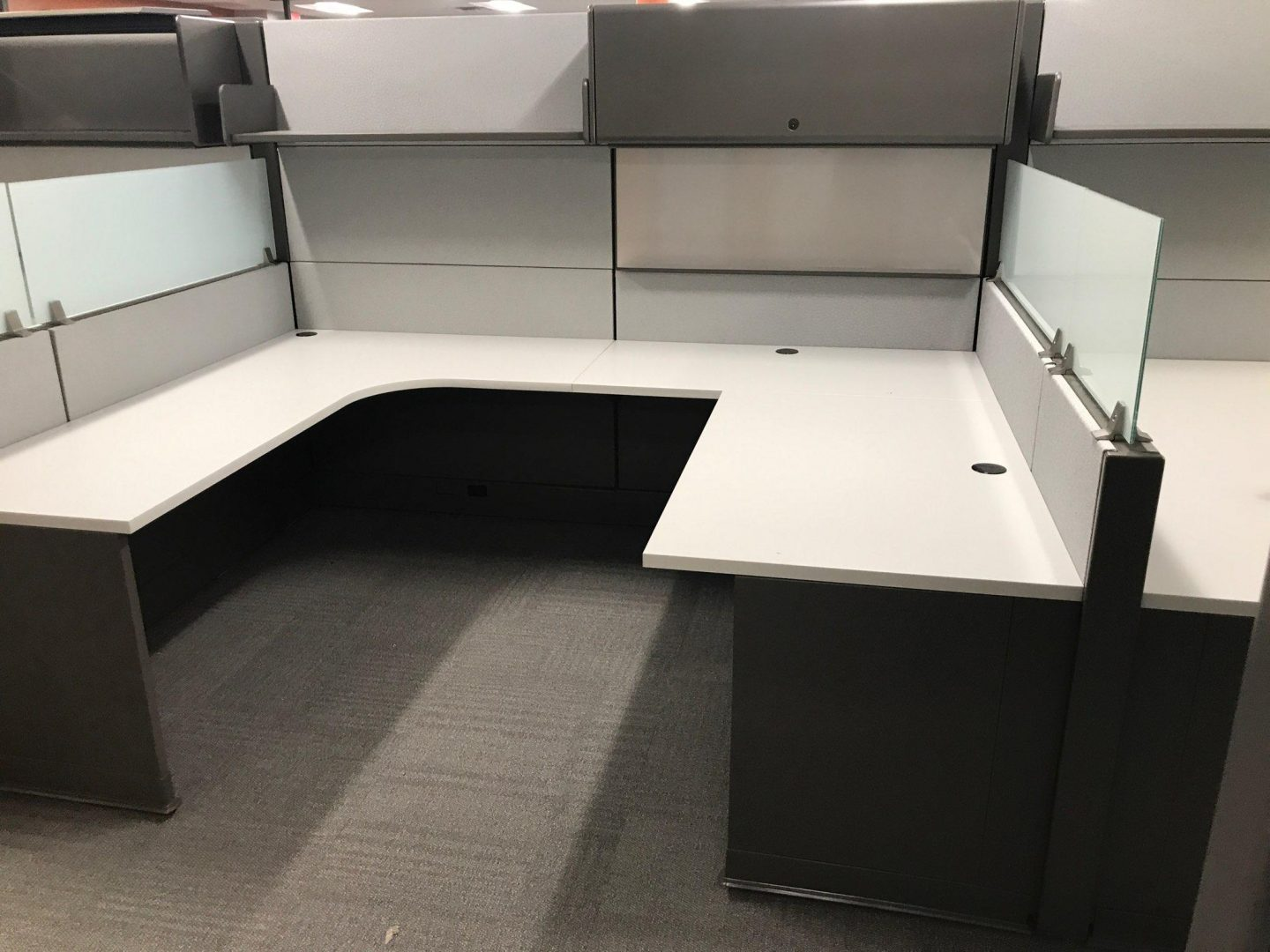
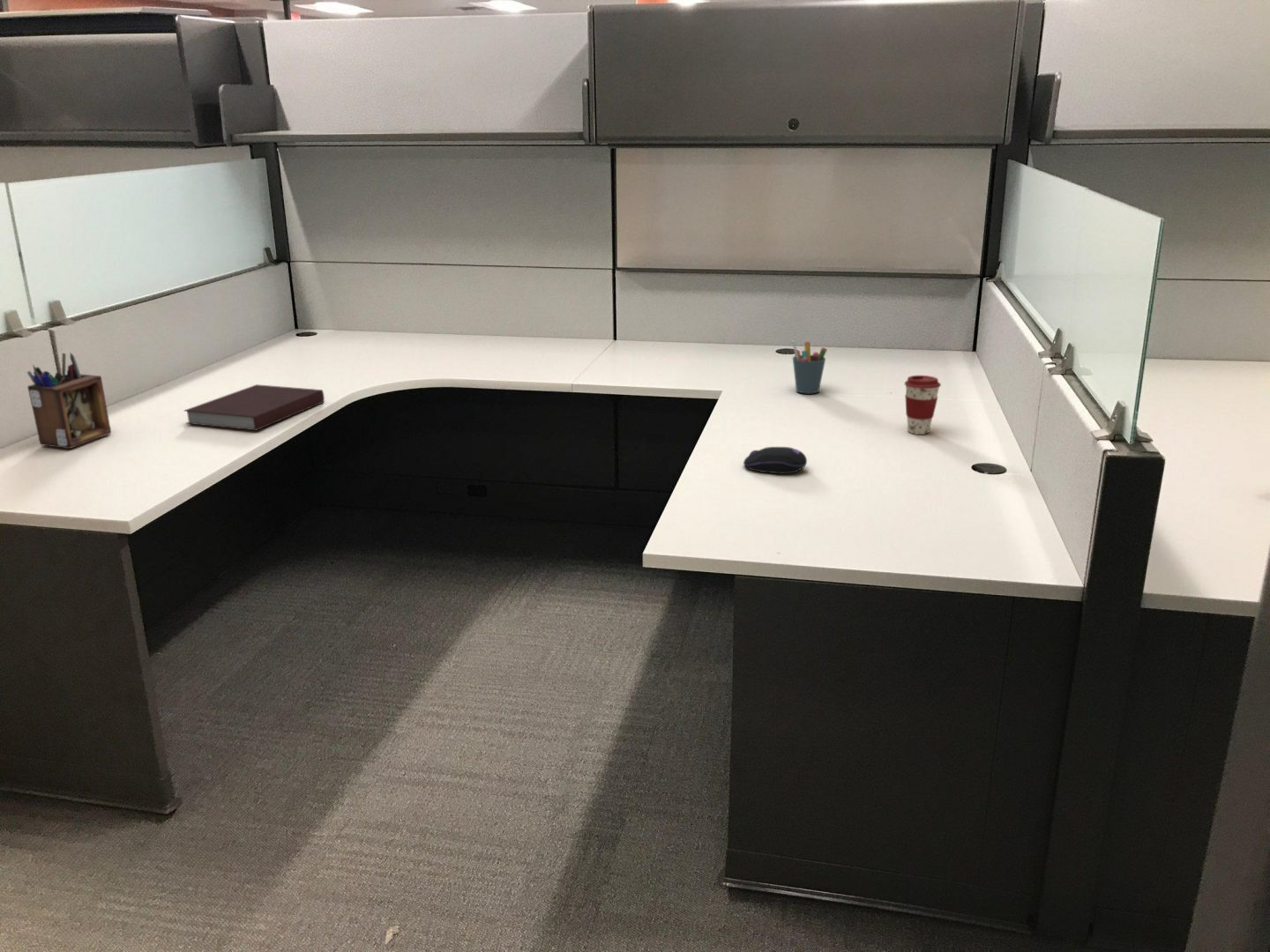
+ desk organizer (68, 398)
+ pen holder (808, 365)
+ computer mouse (774, 457)
+ notebook (257, 405)
+ coffee cup (920, 405)
